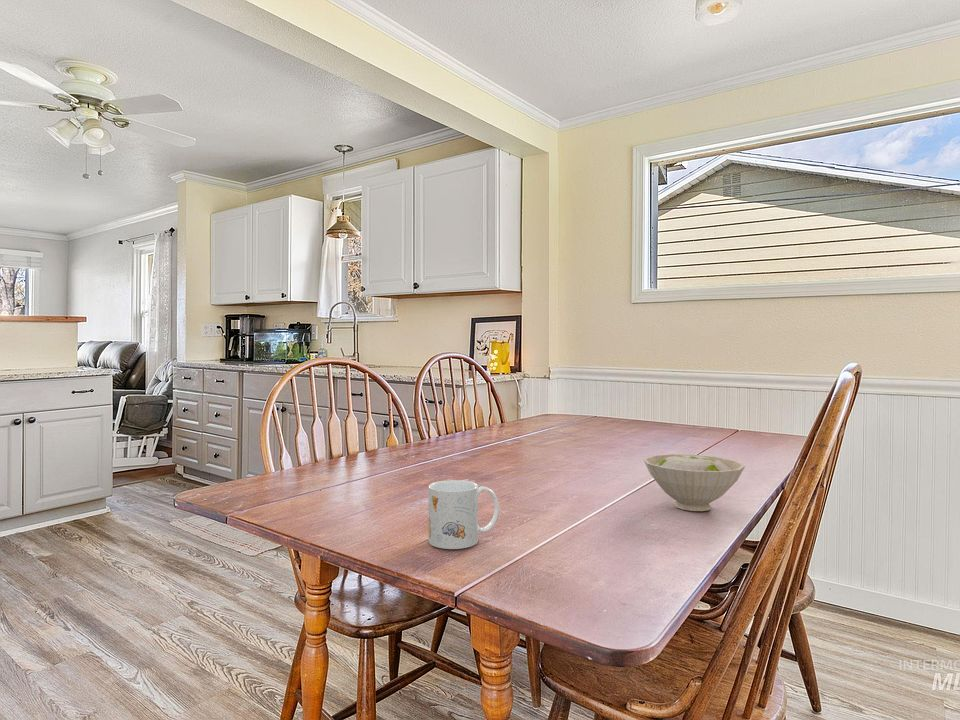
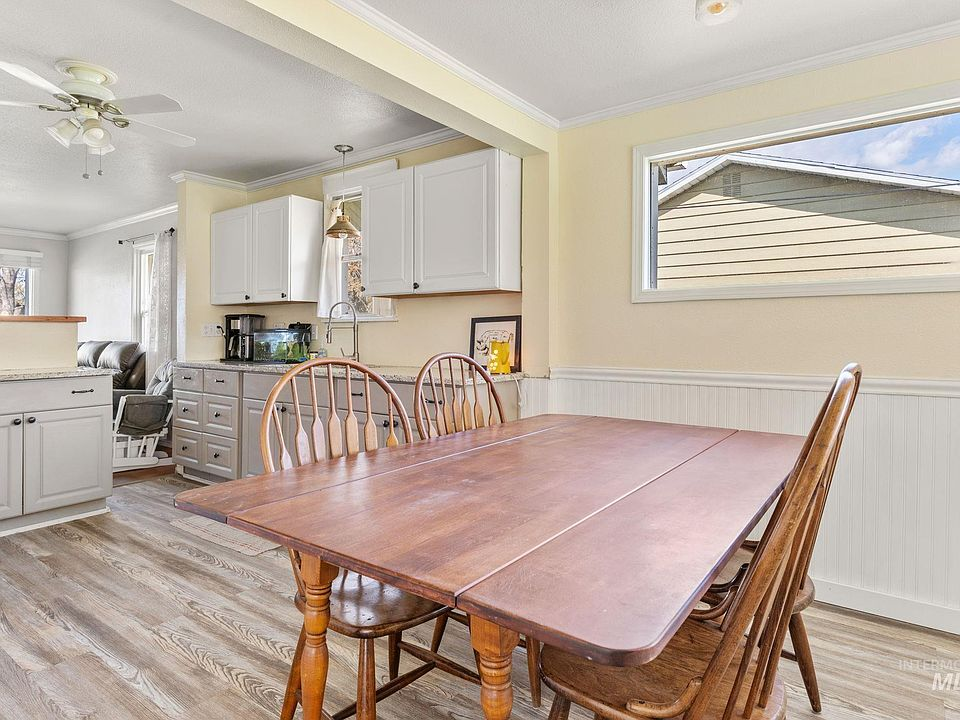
- bowl (692, 481)
- mug (464, 512)
